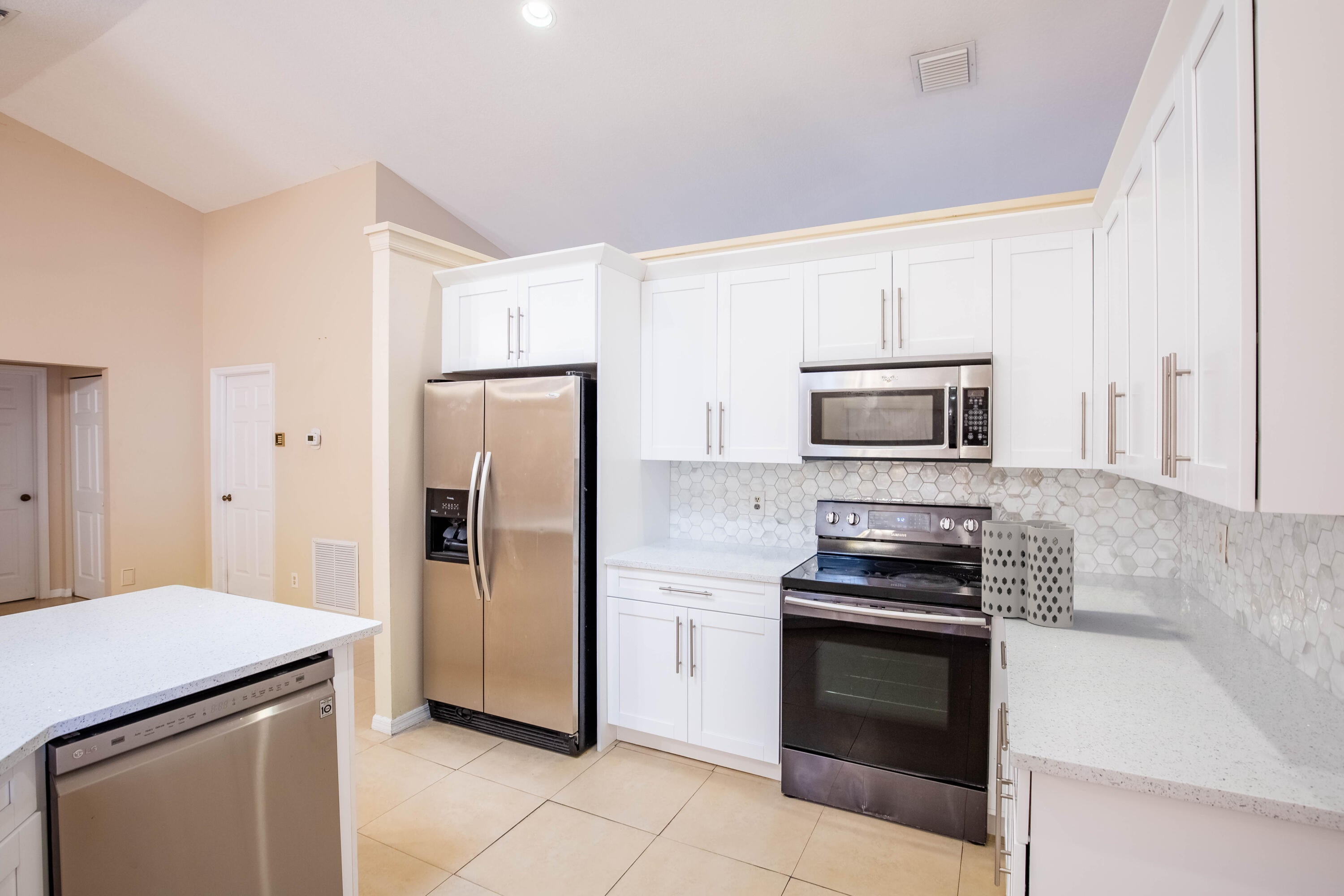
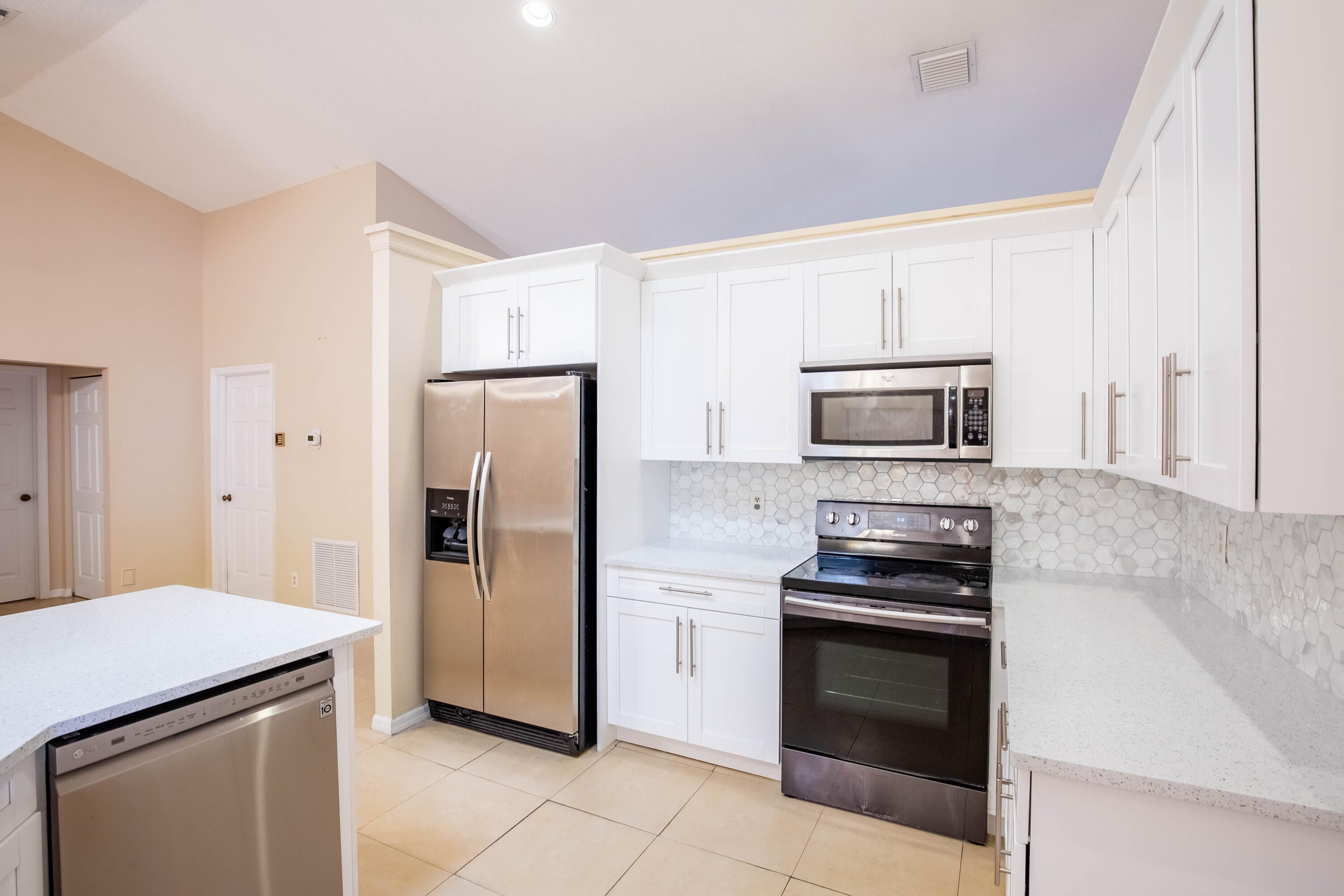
- utensil holder (1035, 569)
